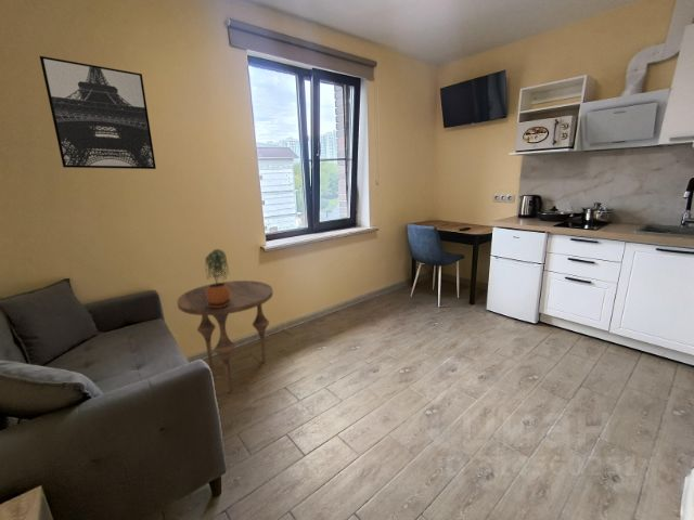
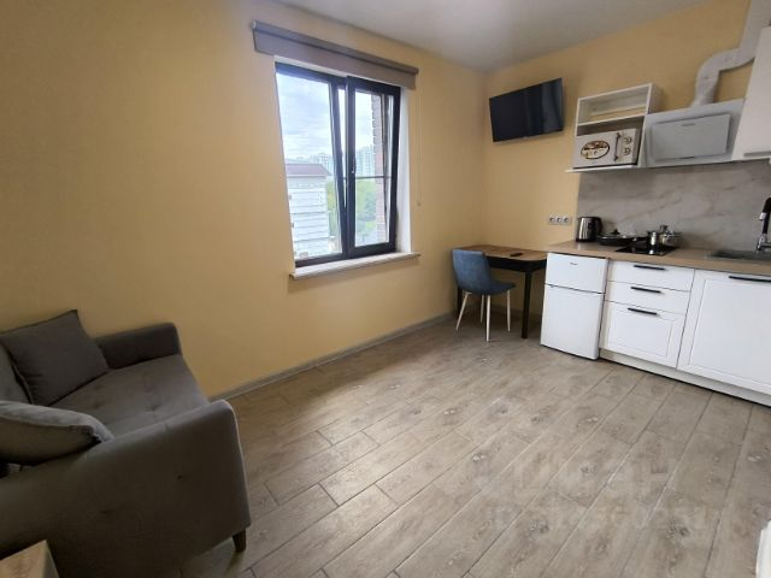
- side table (227, 335)
- wall art (103, 118)
- potted plant (218, 277)
